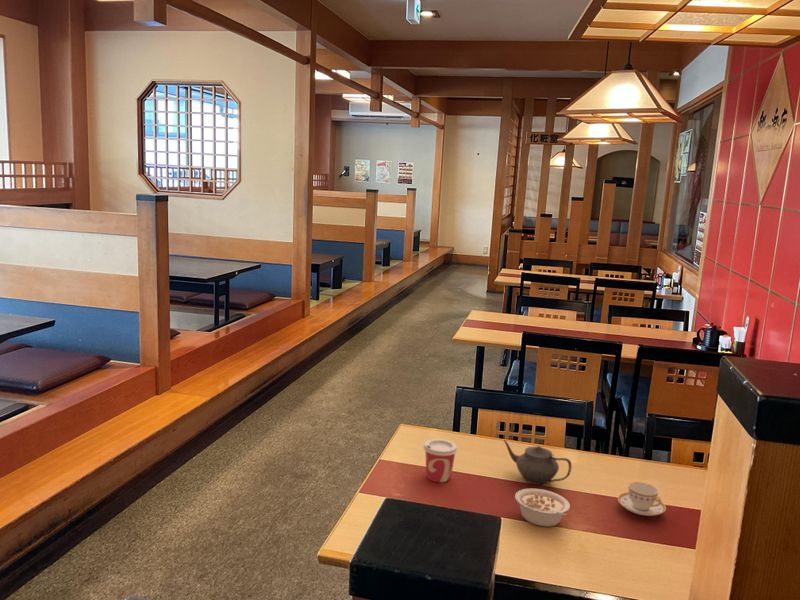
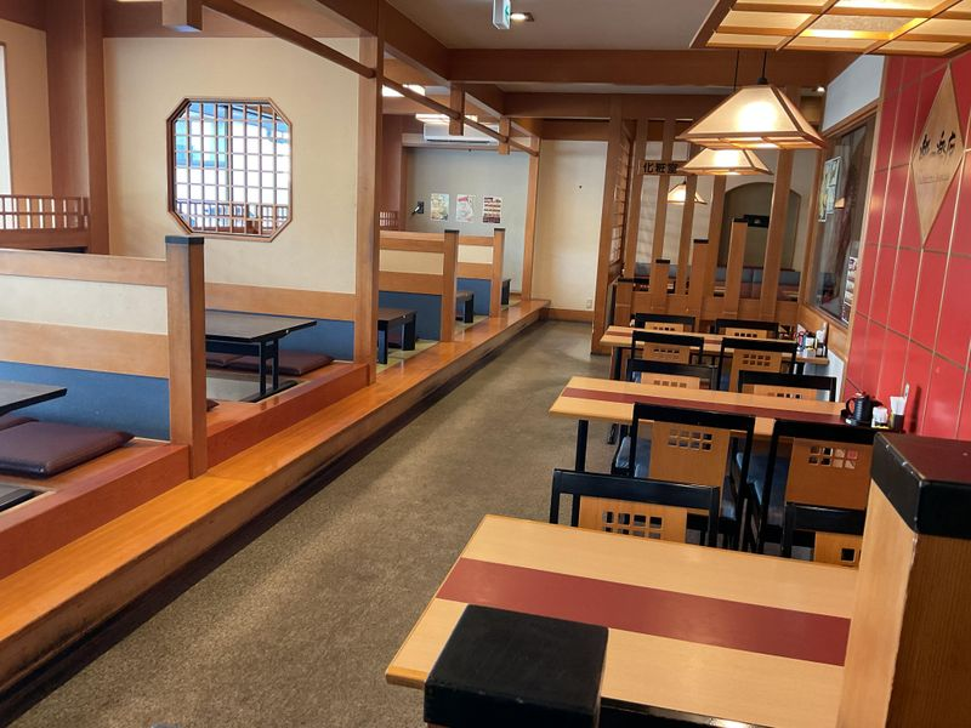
- teapot (535, 462)
- cup (439, 460)
- teacup (642, 499)
- legume (543, 508)
